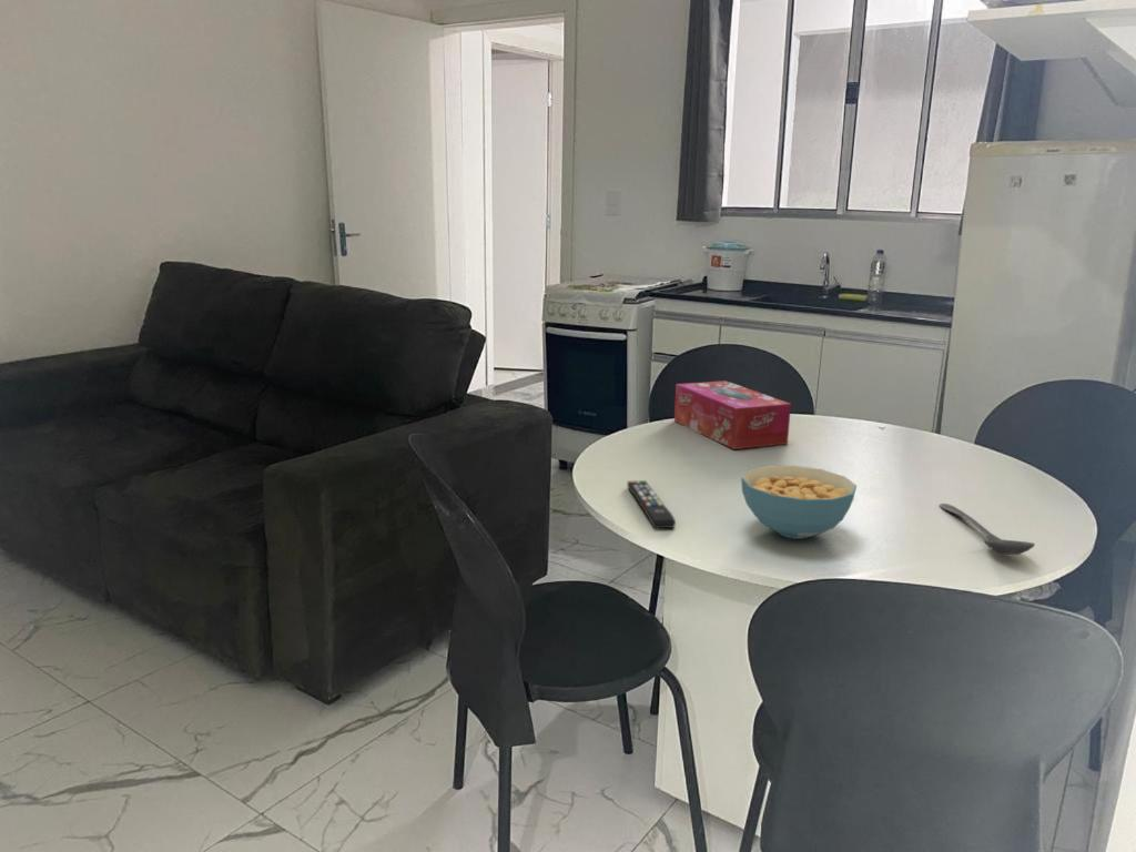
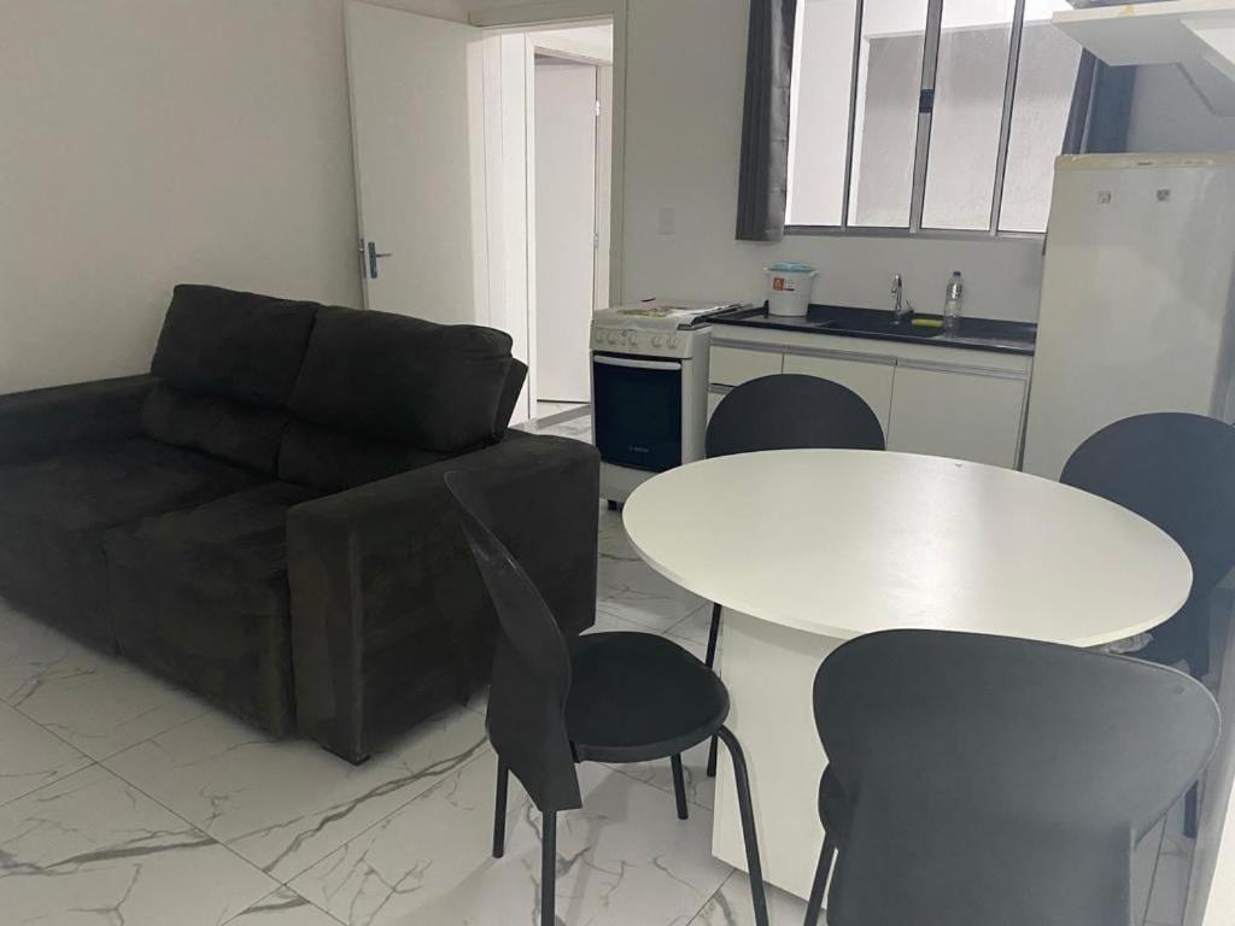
- stirrer (978, 524)
- remote control (649, 501)
- tissue box (729, 413)
- cereal bowl (795, 507)
